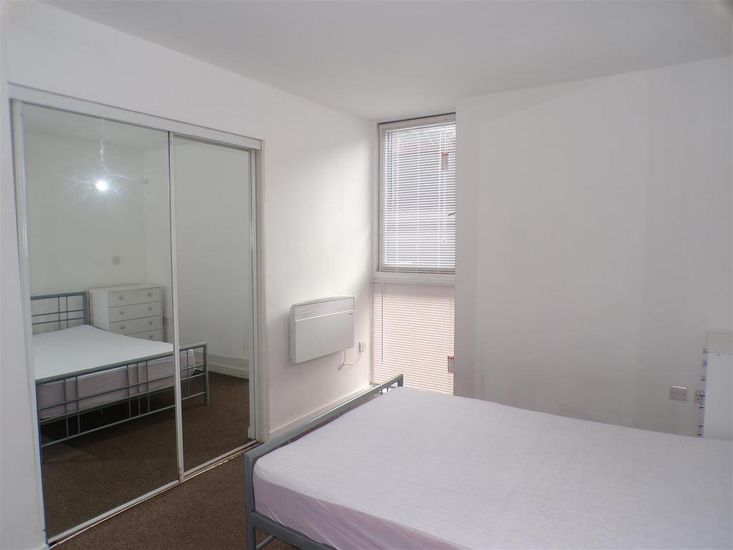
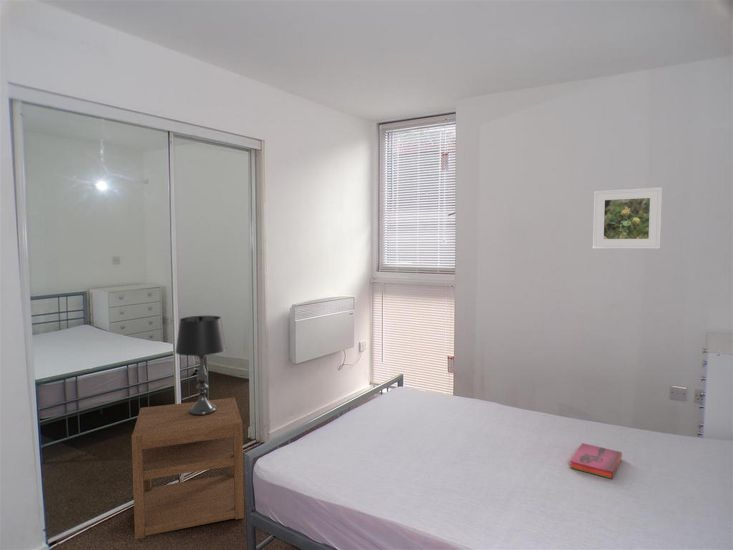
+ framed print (626, 219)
+ hardback book (596, 459)
+ table lamp (201, 364)
+ nightstand (190, 461)
